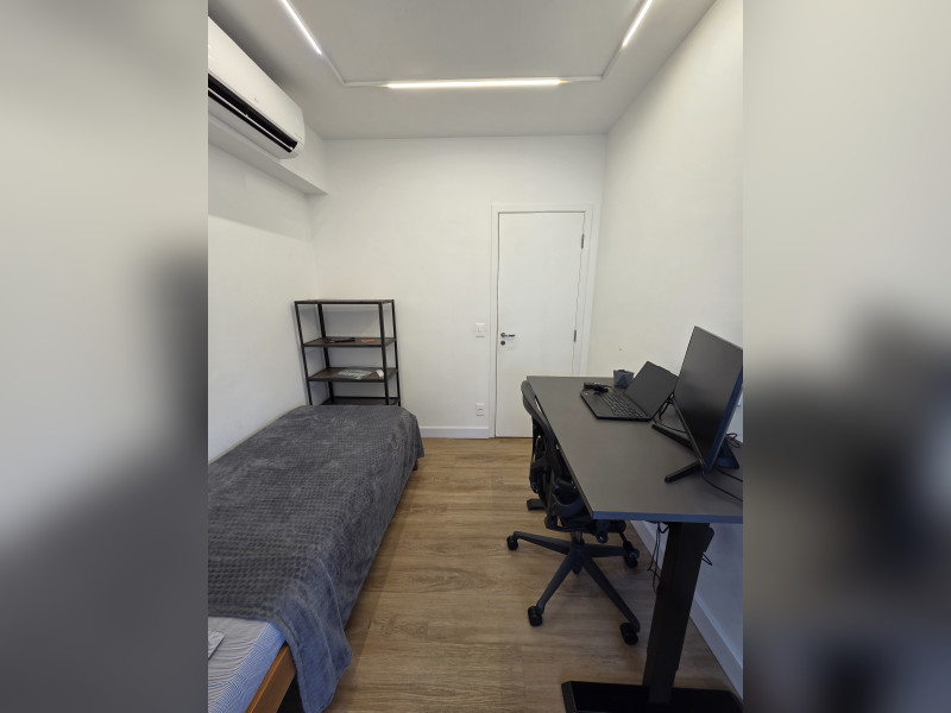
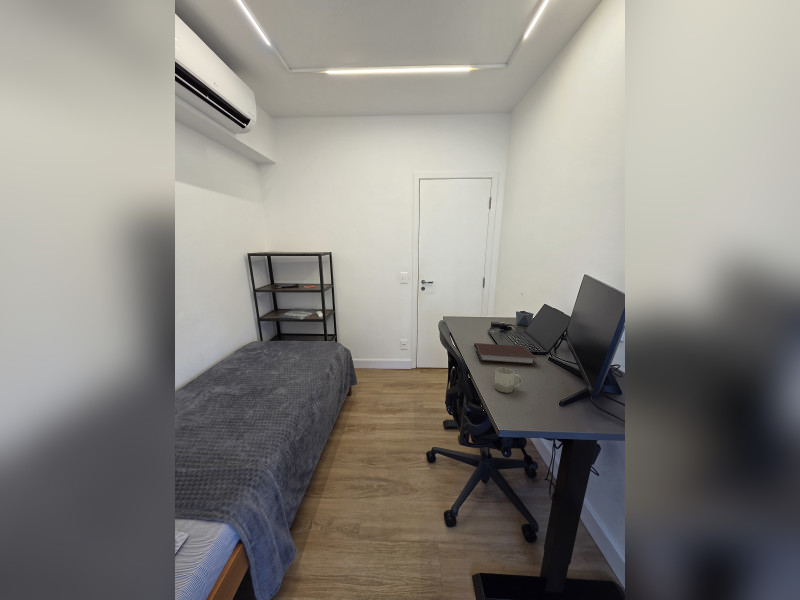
+ cup (508, 379)
+ notebook (502, 352)
